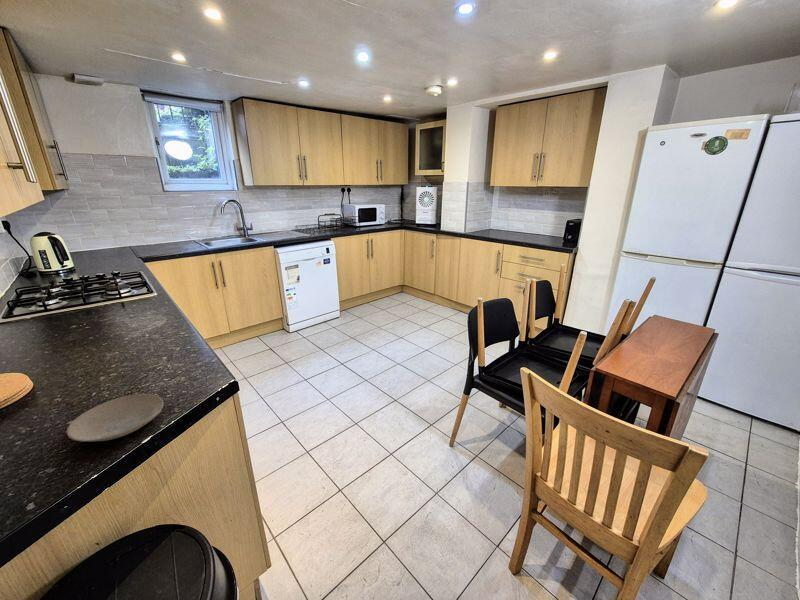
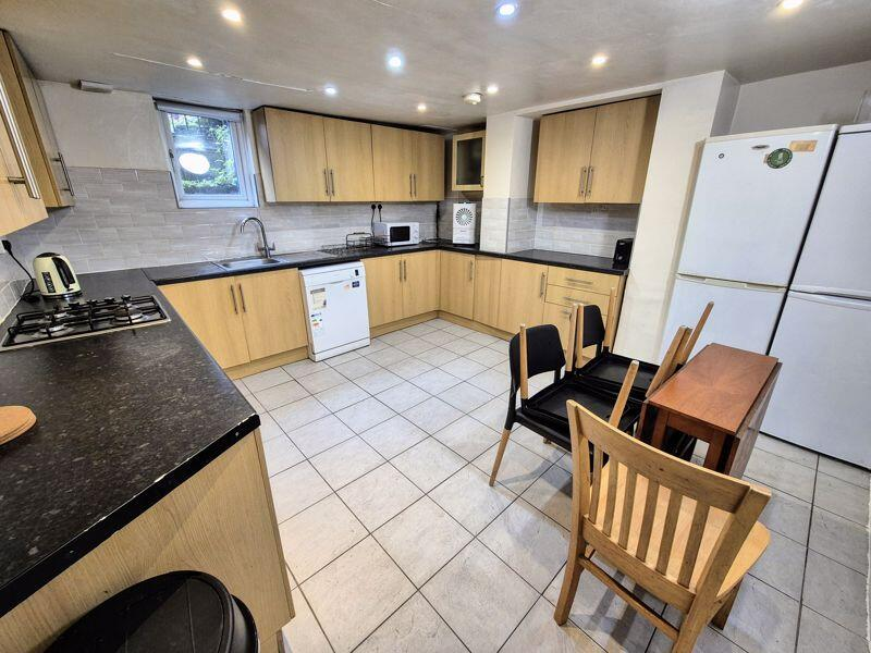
- plate (119, 419)
